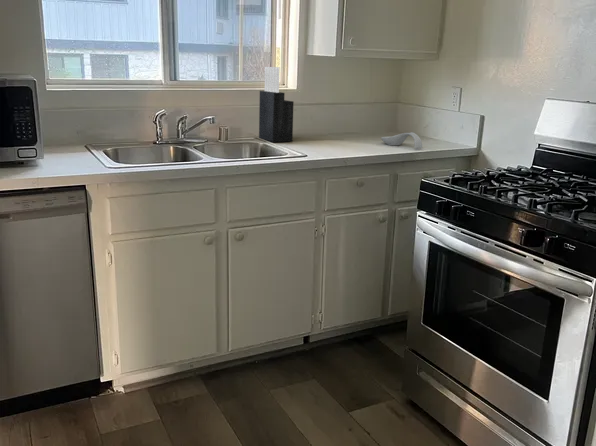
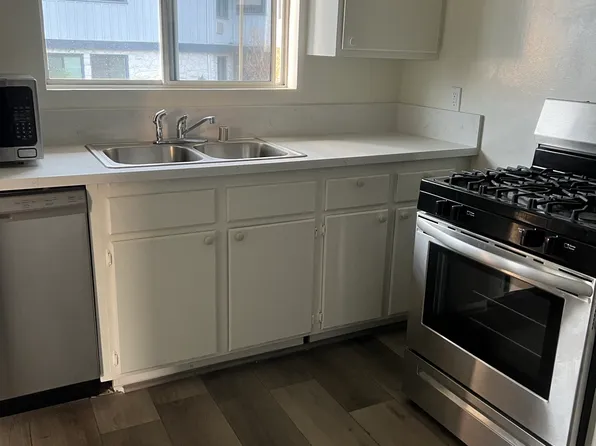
- spoon rest (402, 138)
- knife block (278, 103)
